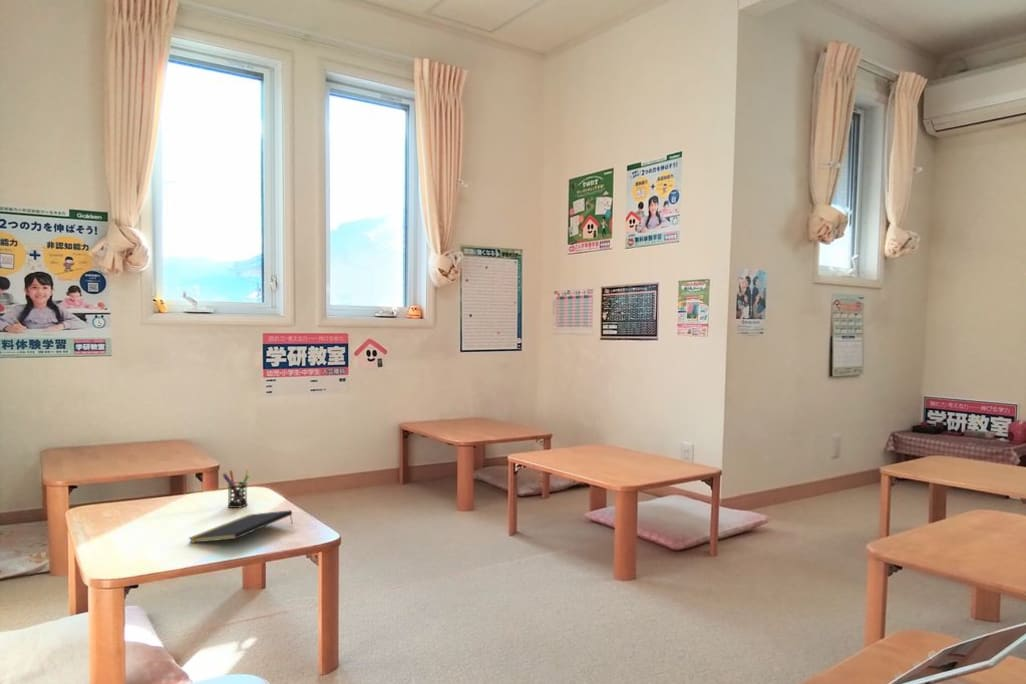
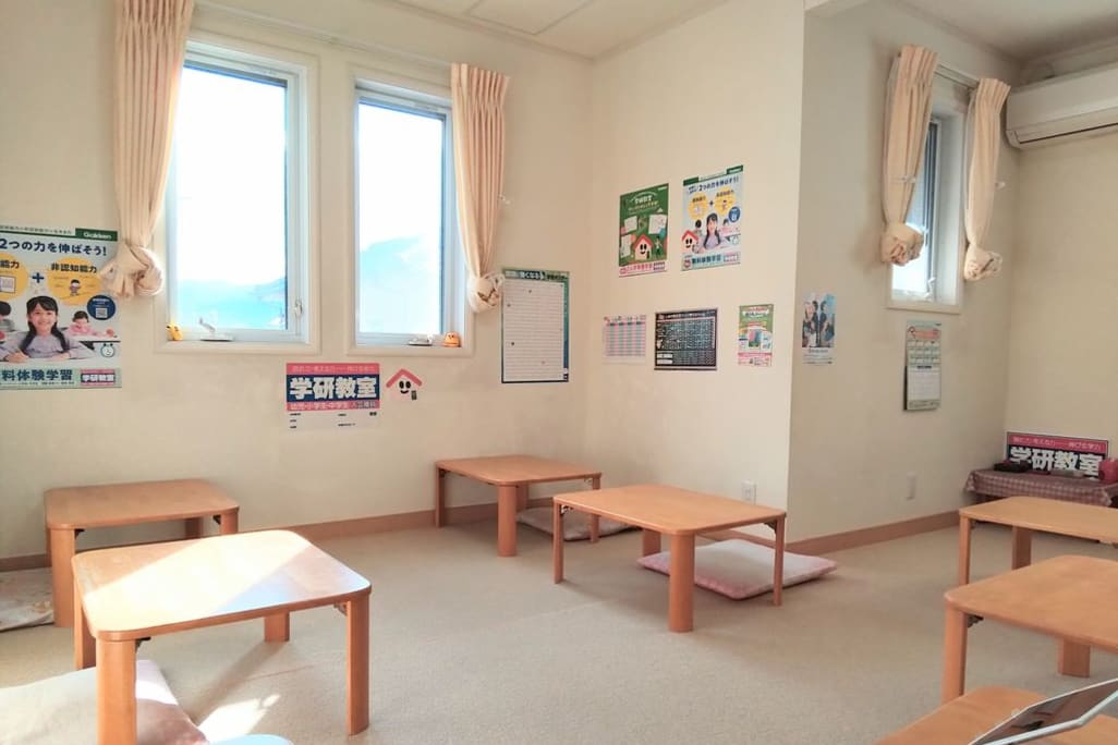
- pen holder (238, 486)
- notepad (242, 525)
